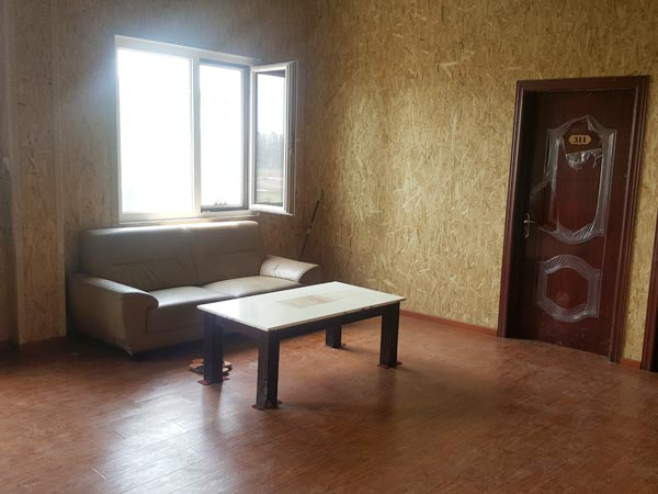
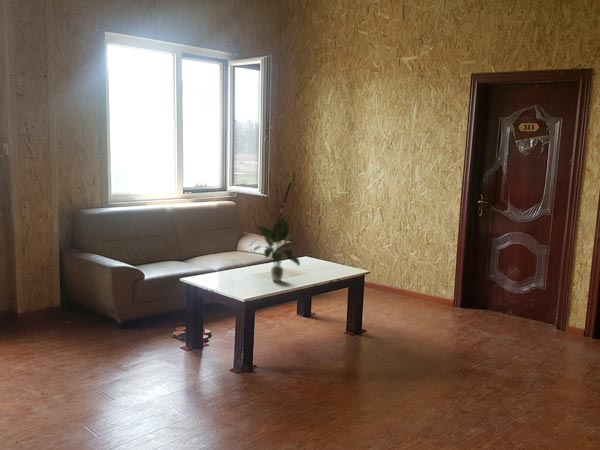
+ potted plant (273, 249)
